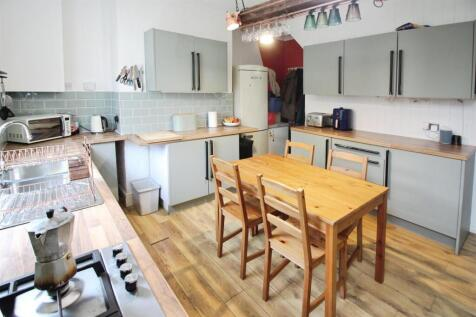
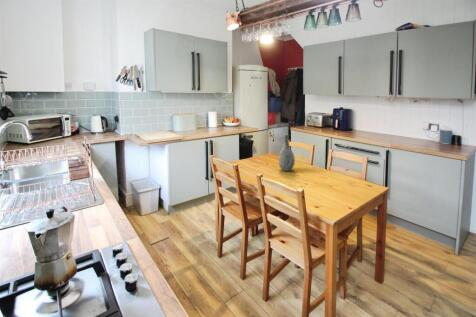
+ vase (286, 152)
